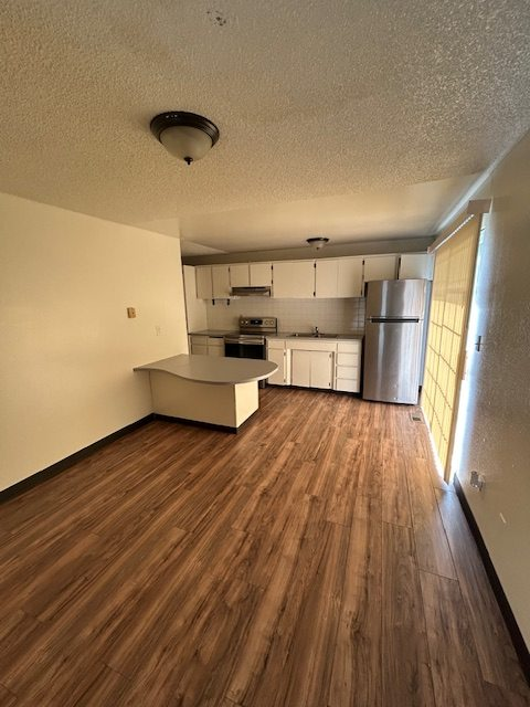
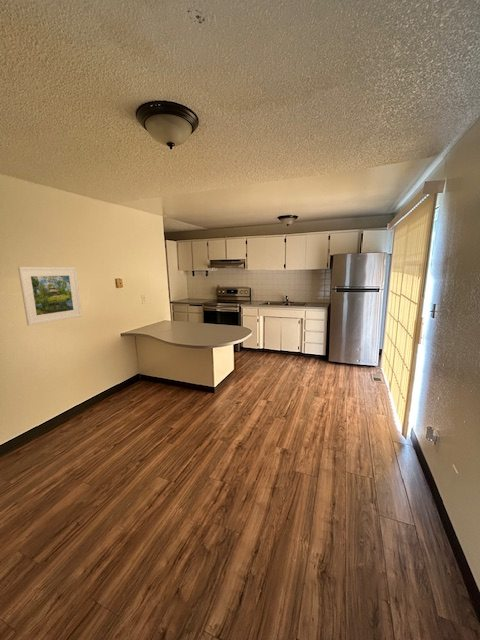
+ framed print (53, 294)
